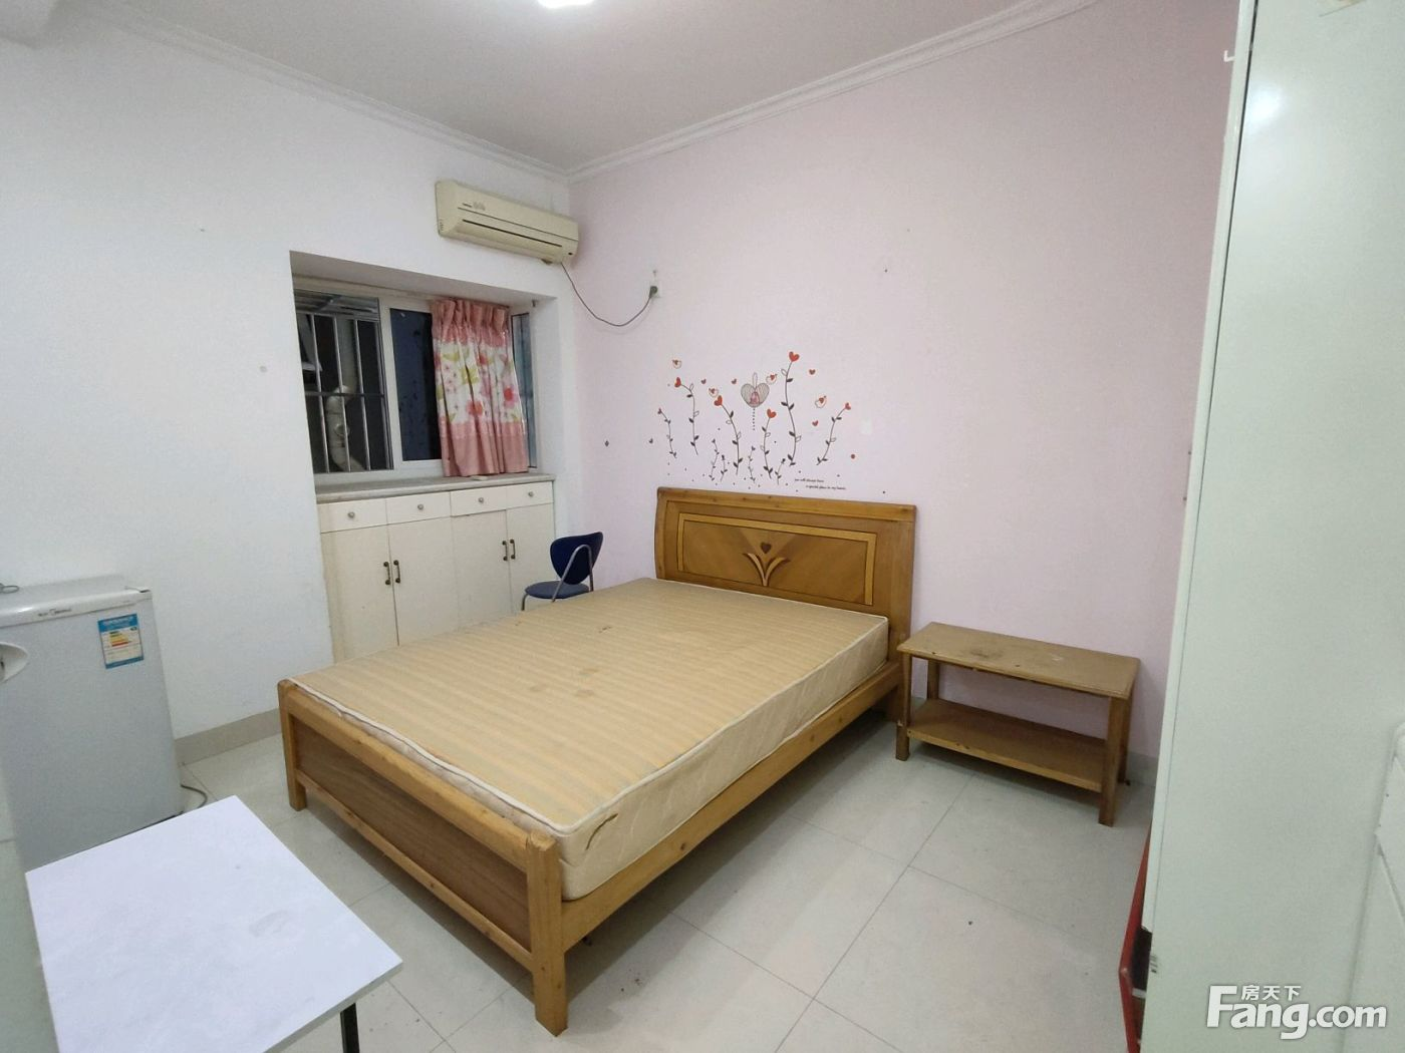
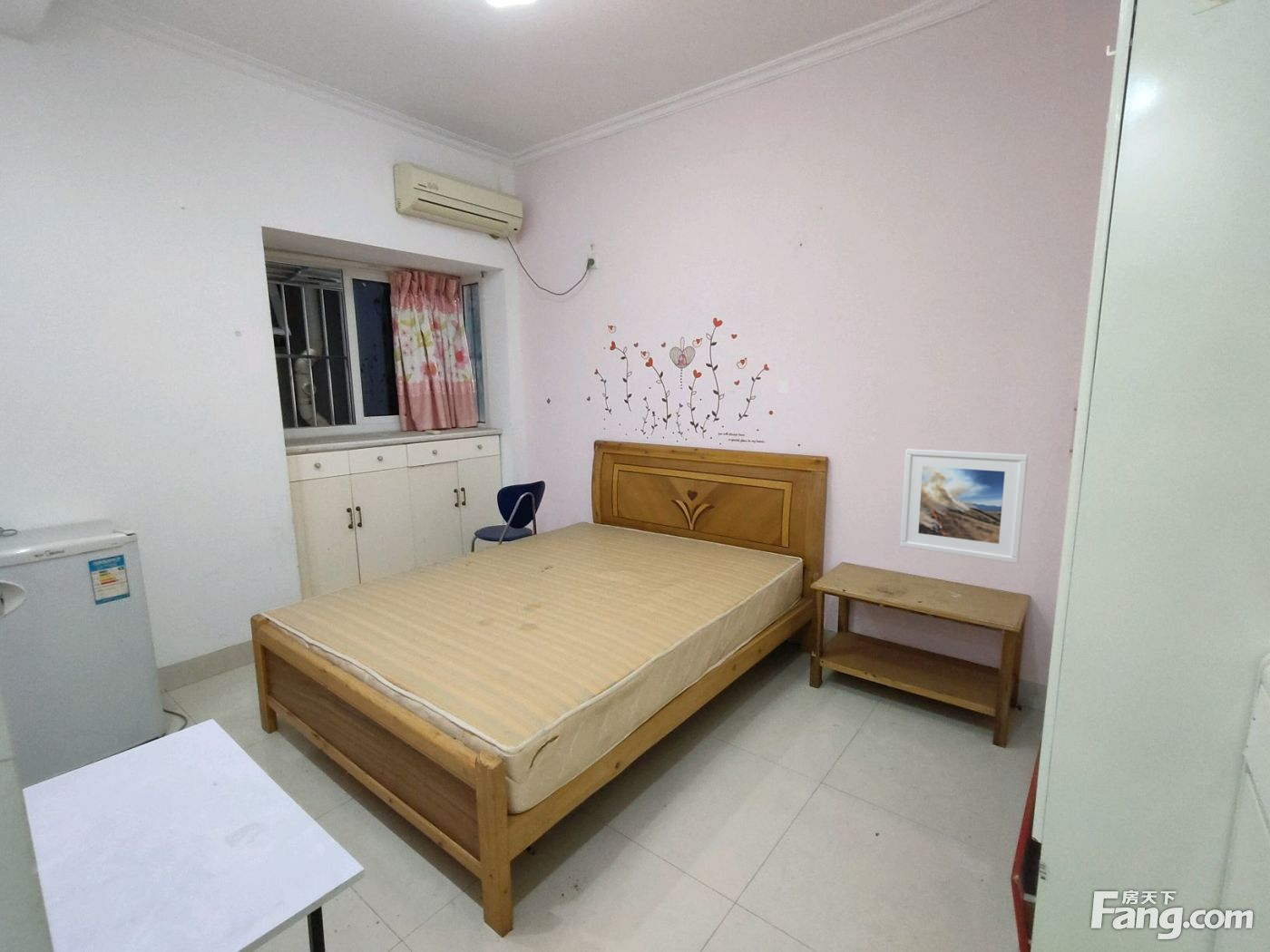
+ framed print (960, 503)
